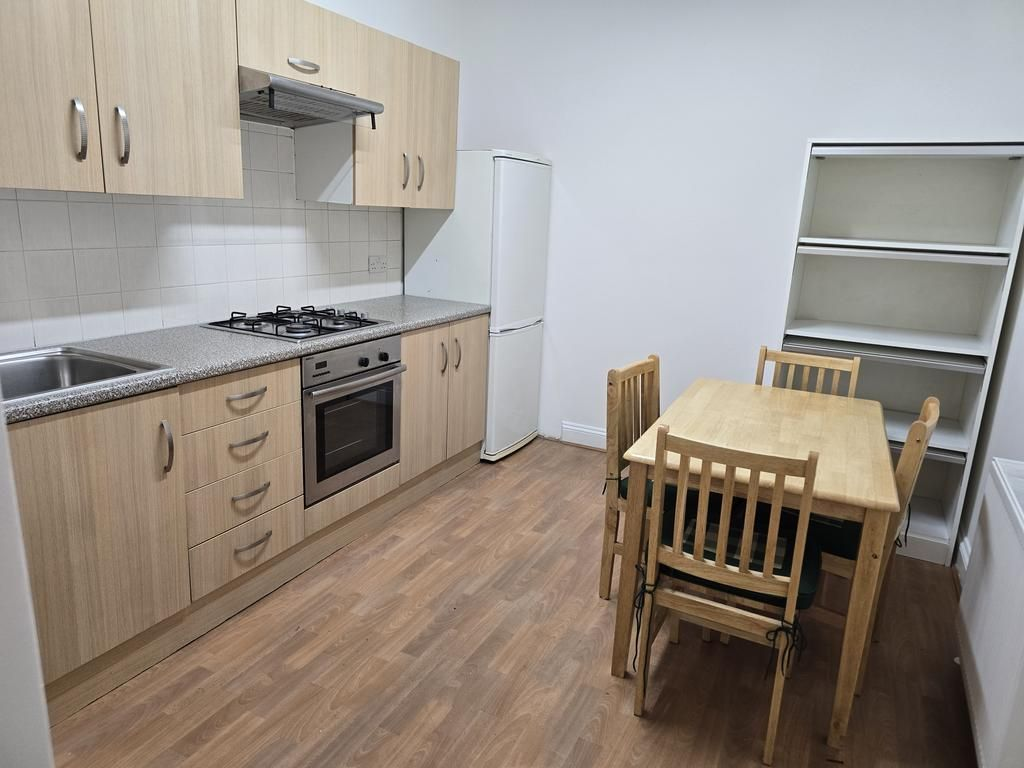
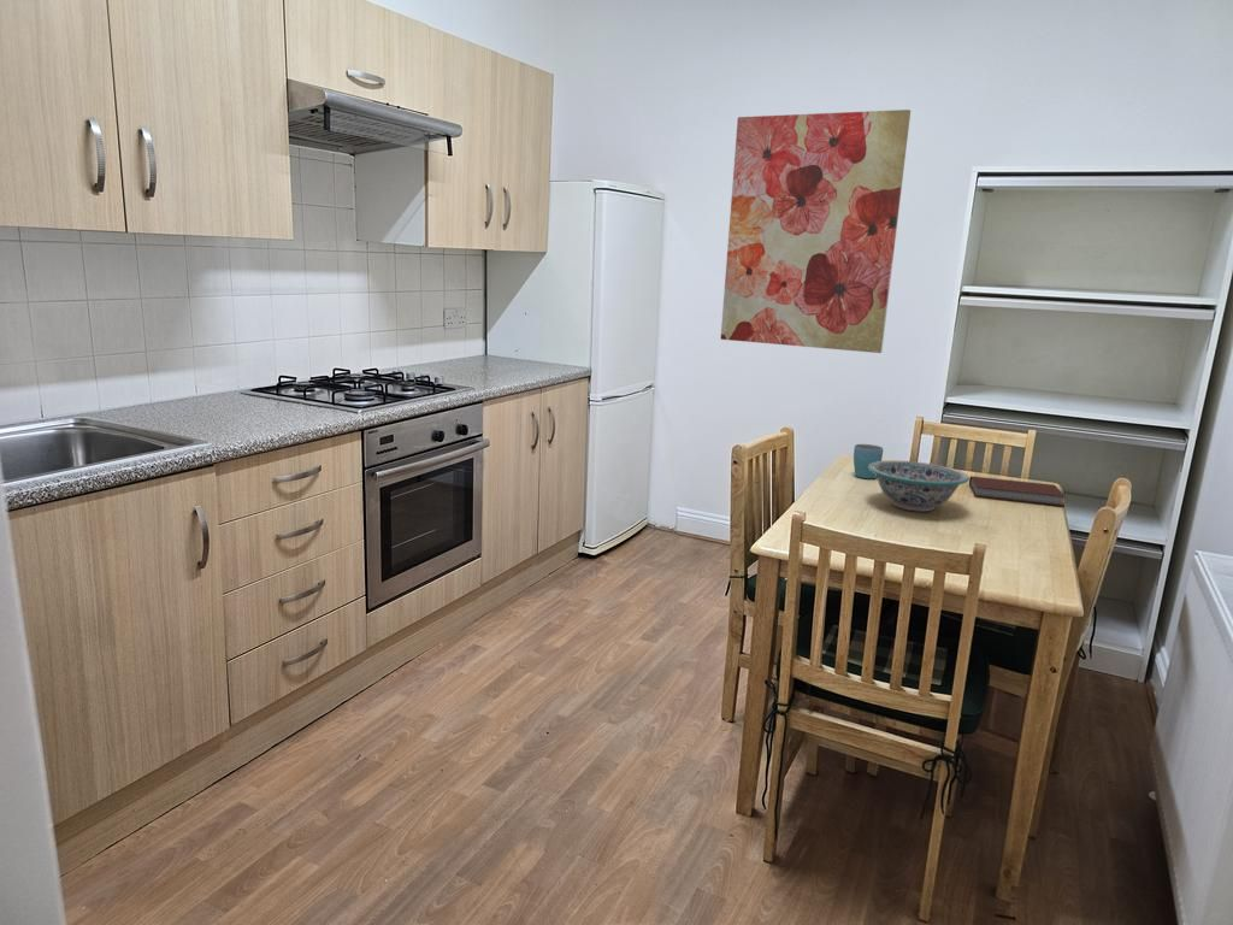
+ wall art (808, 232)
+ mug (866, 460)
+ book (1015, 489)
+ decorative bowl (915, 488)
